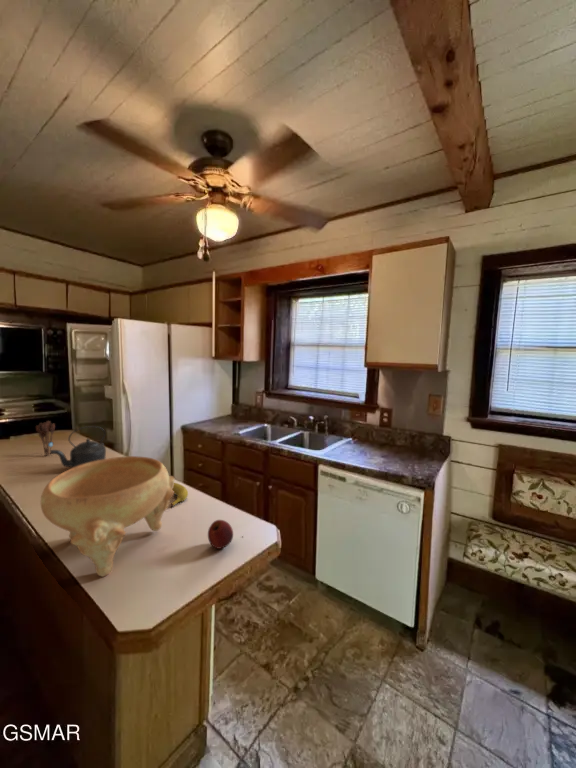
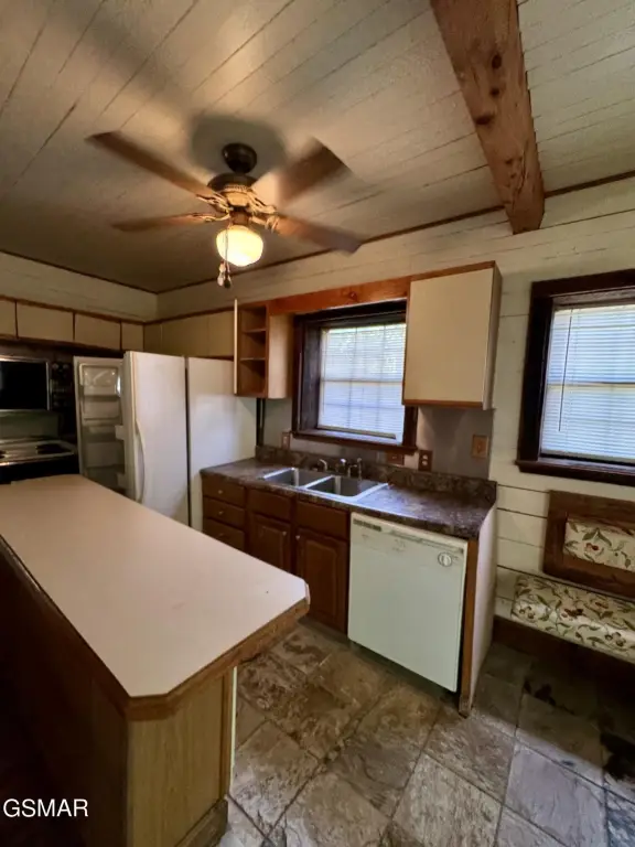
- kettle (79, 448)
- apple (220, 533)
- utensil holder (46, 438)
- decorative bowl (110, 507)
- banana (172, 490)
